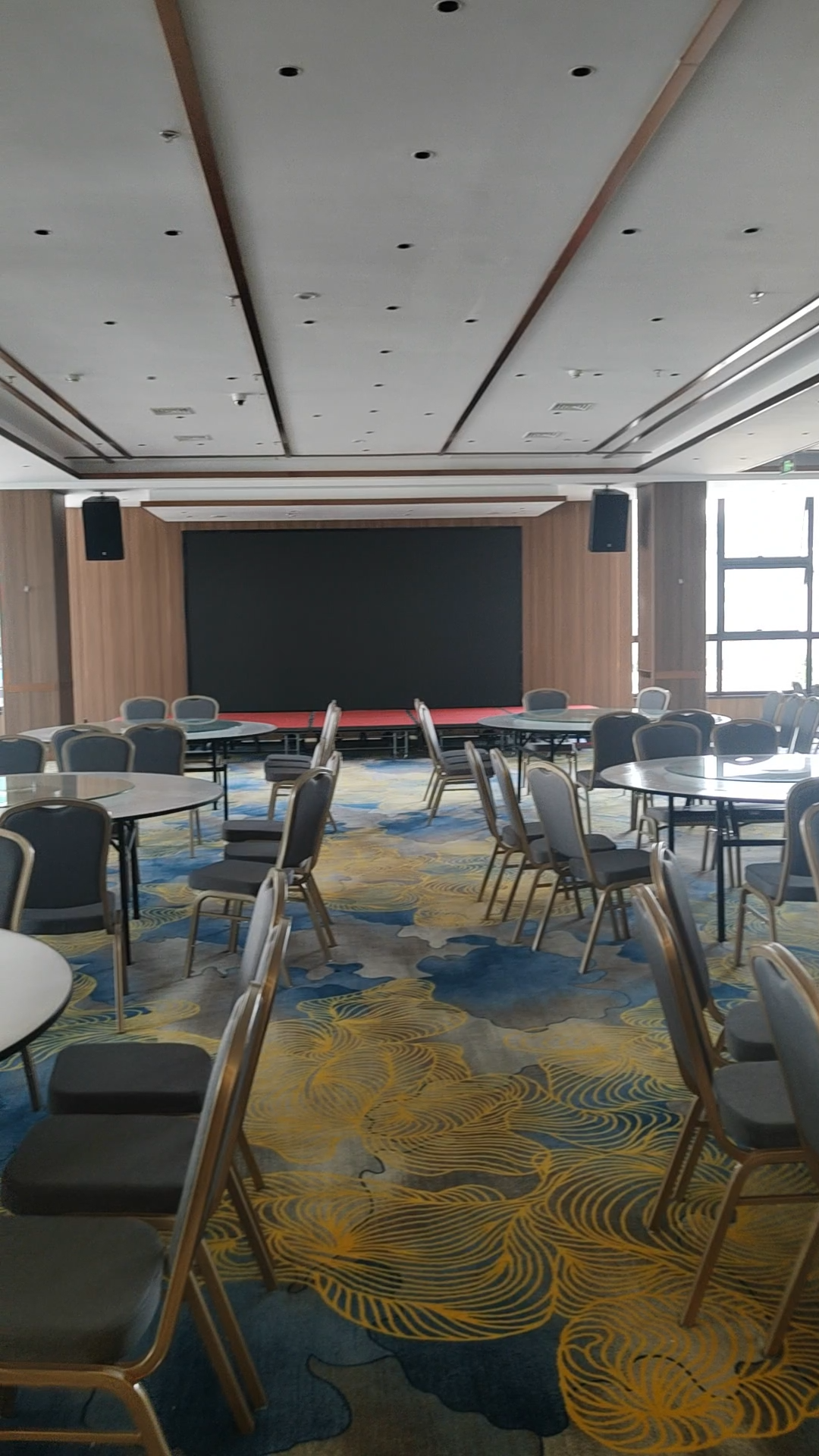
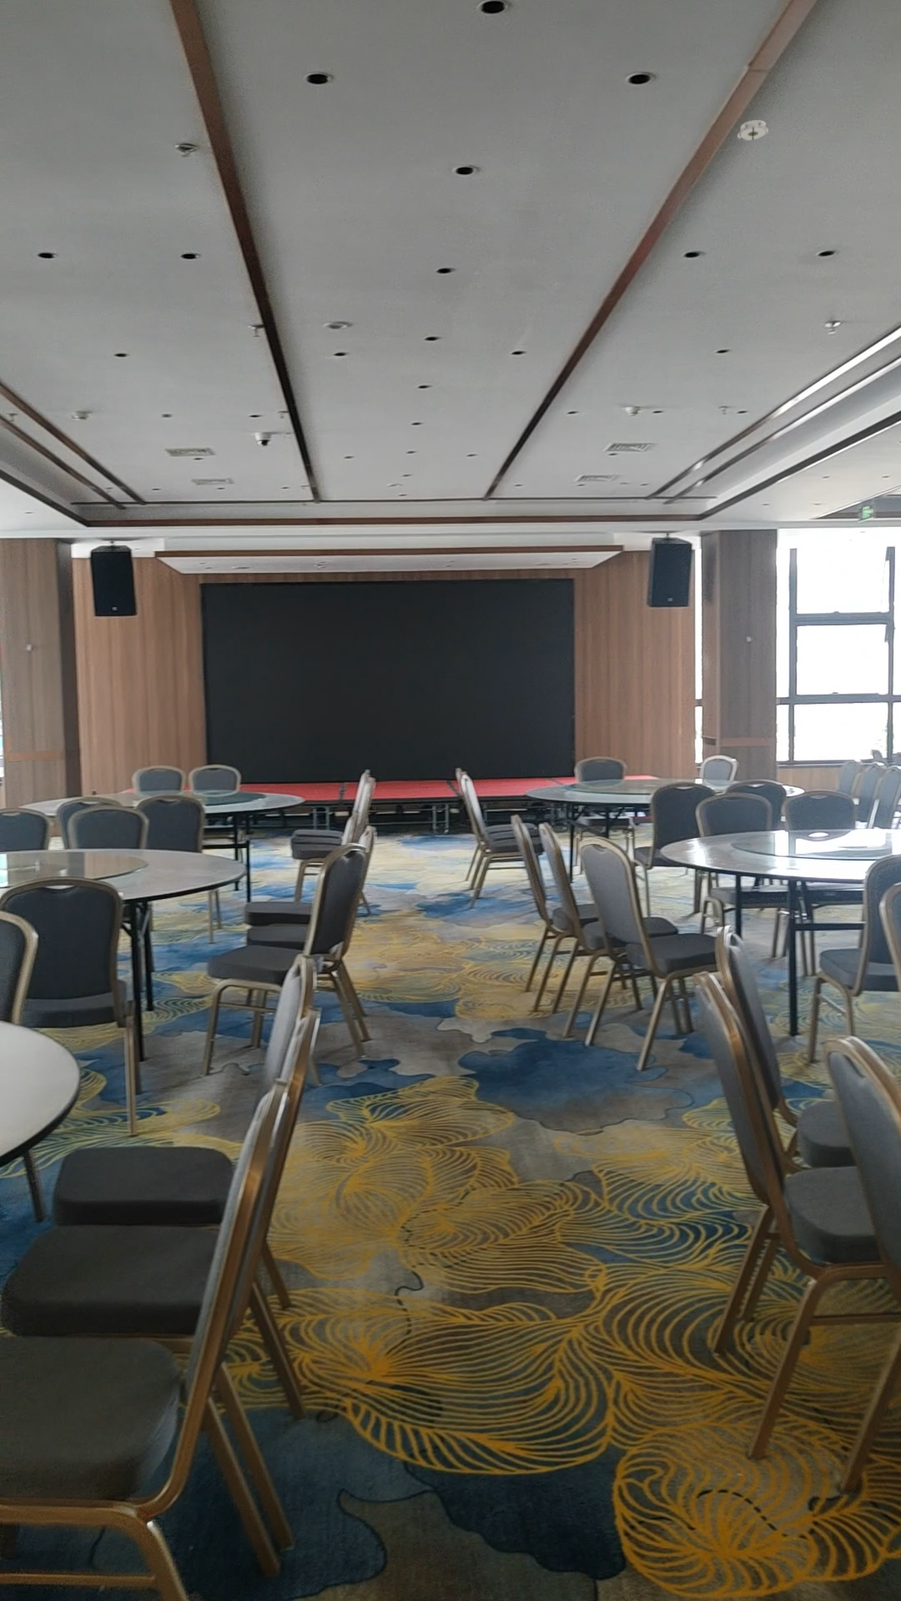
+ smoke detector (751, 130)
